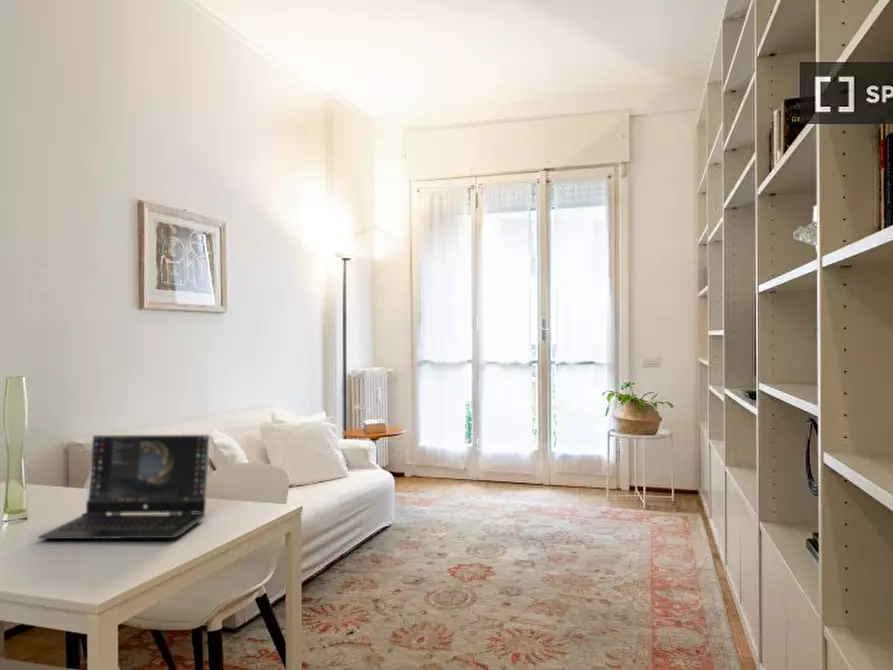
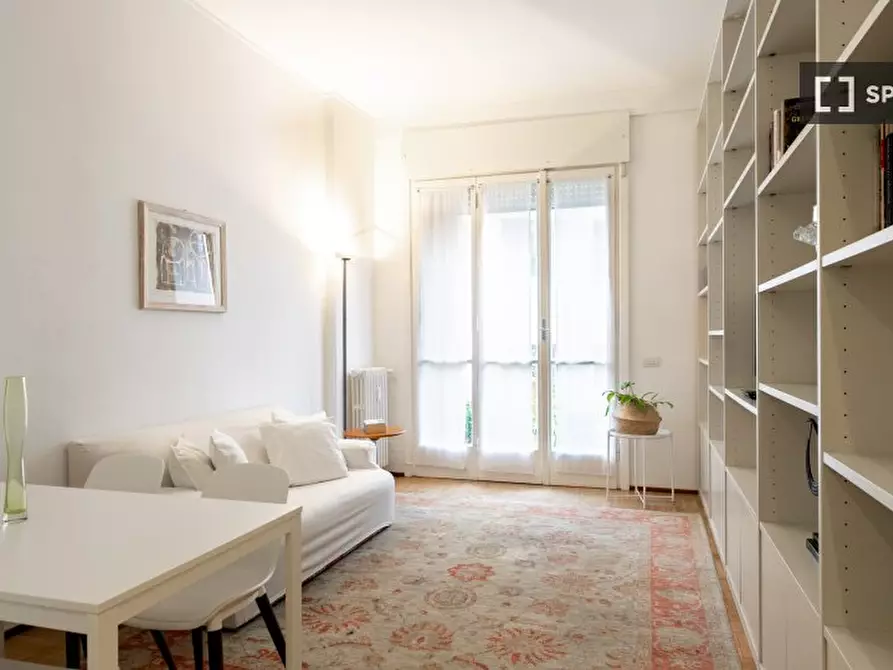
- laptop (130, 484)
